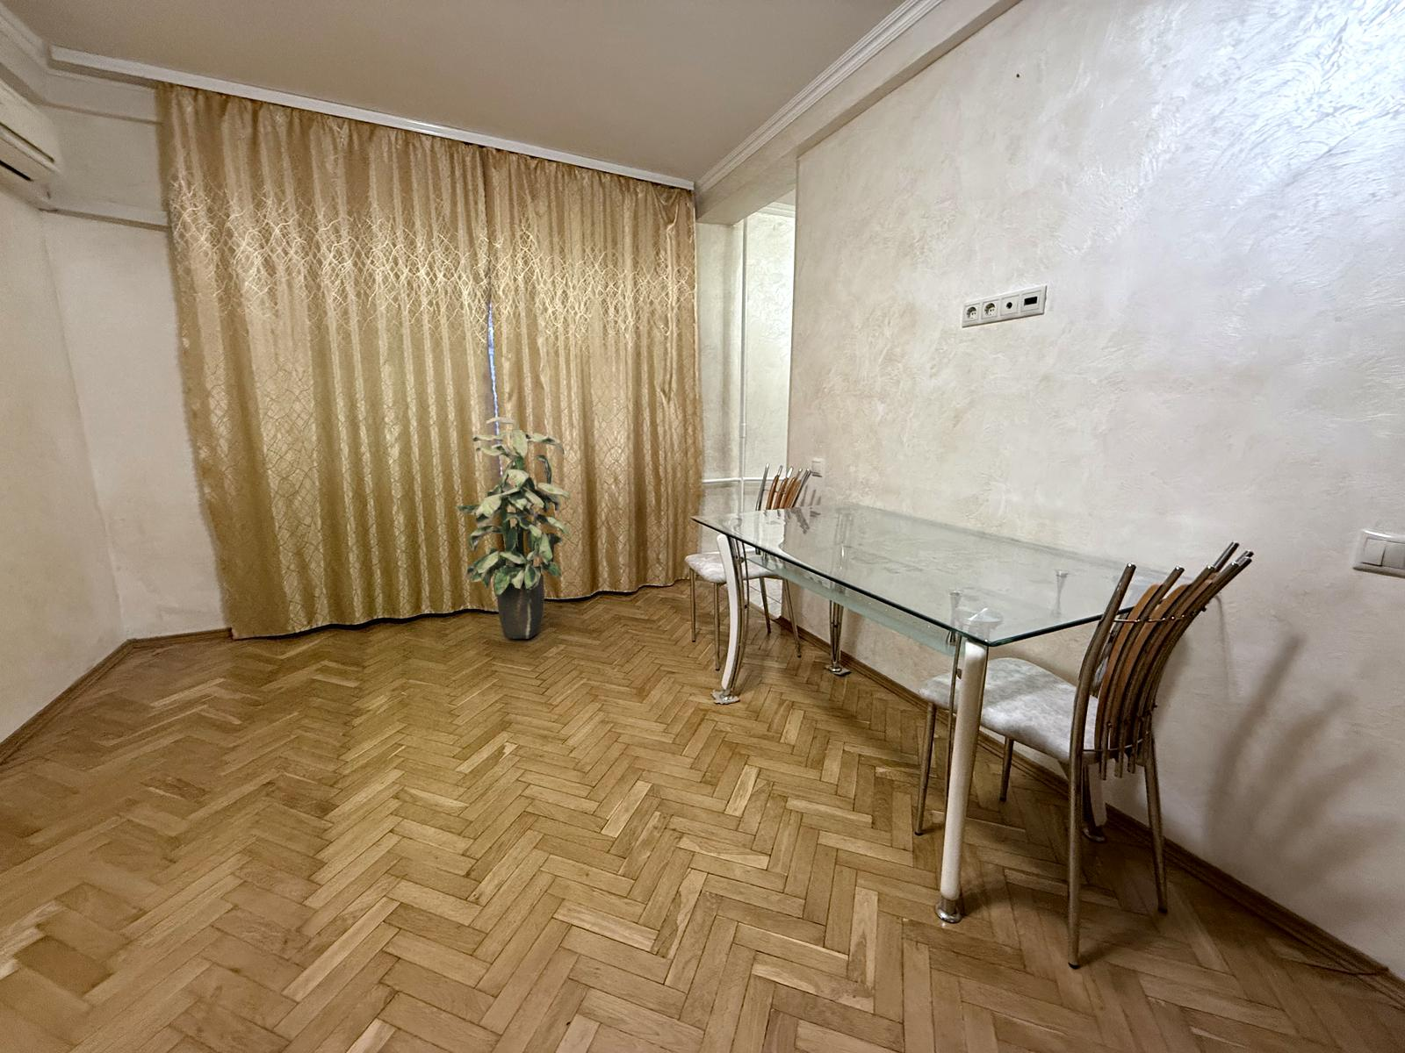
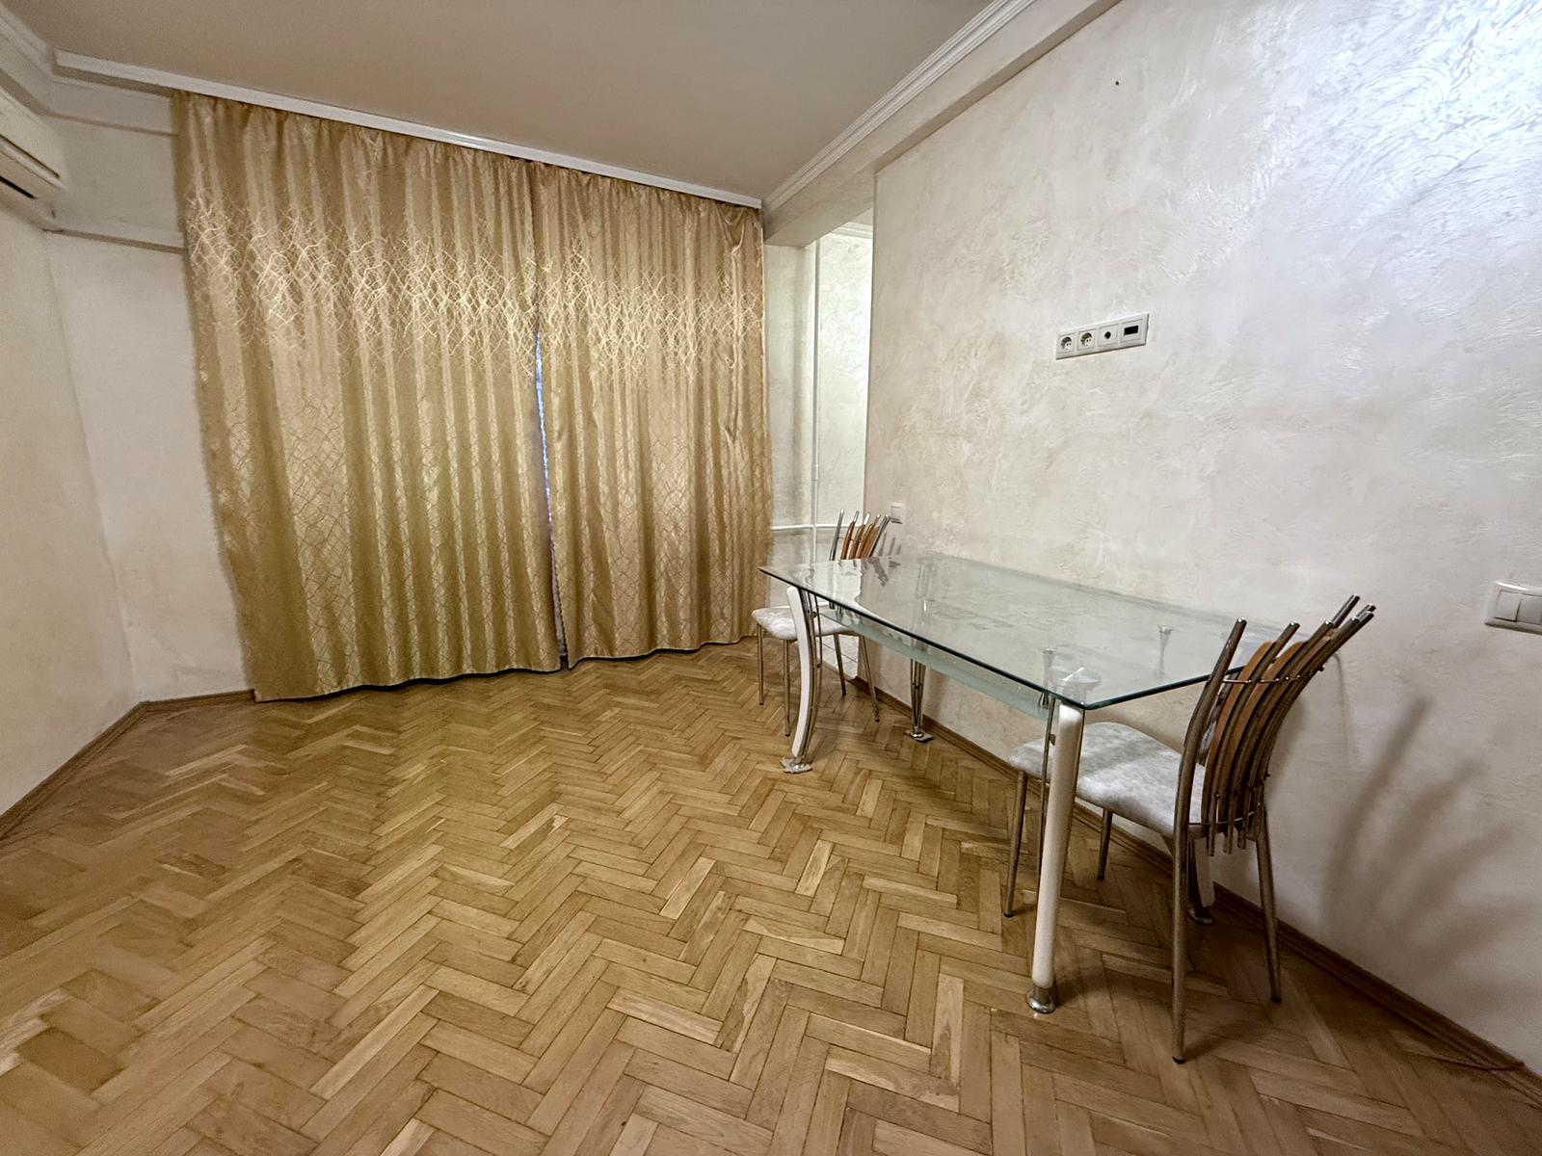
- indoor plant (514, 529)
